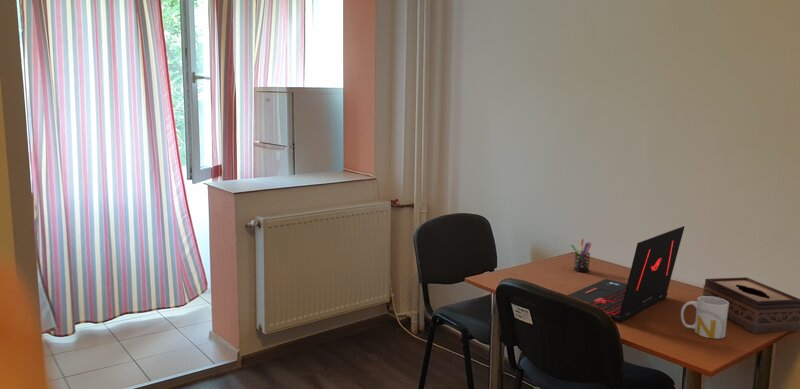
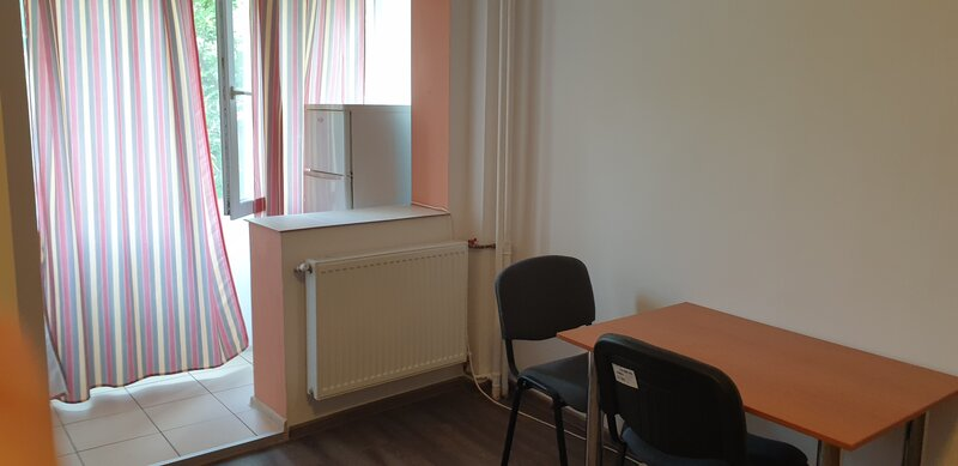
- mug (706, 317)
- laptop (631, 267)
- tissue box (750, 303)
- pen holder (580, 254)
